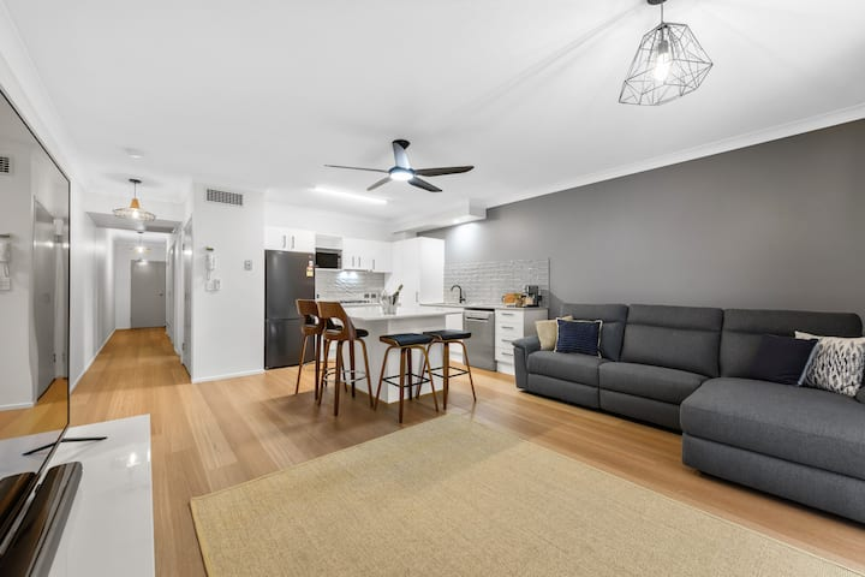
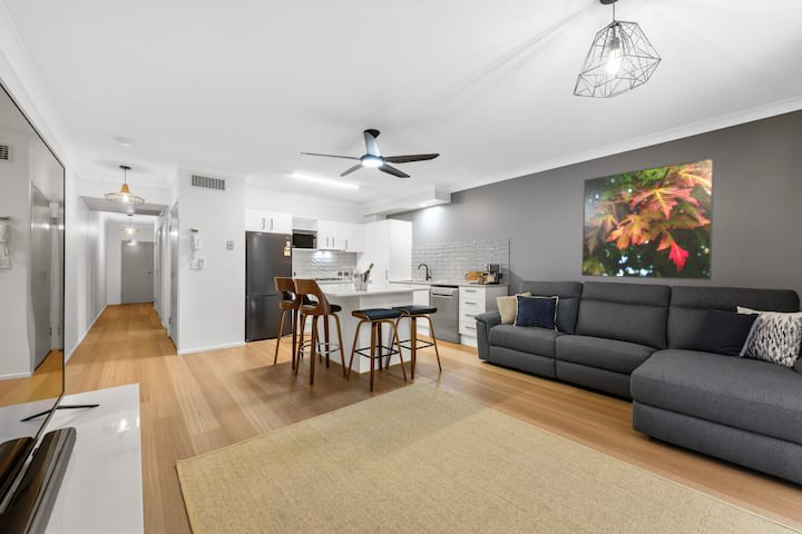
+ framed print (639, 224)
